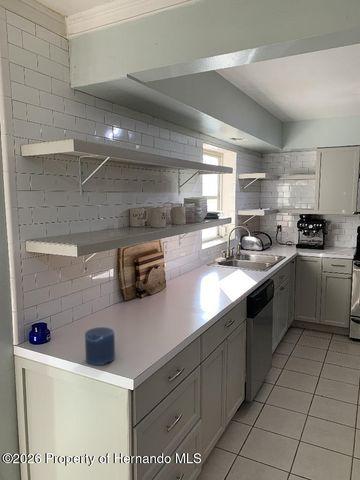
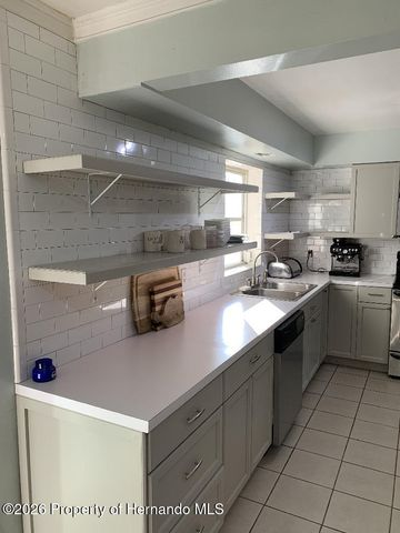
- candle (100, 345)
